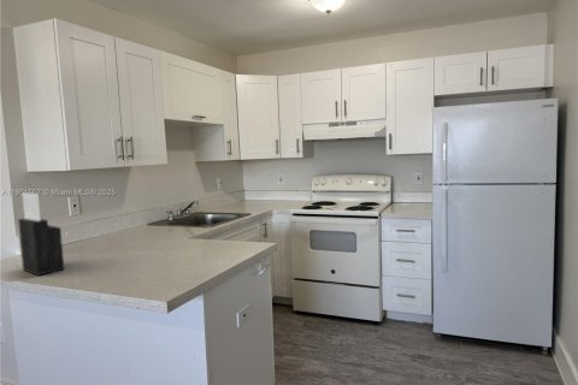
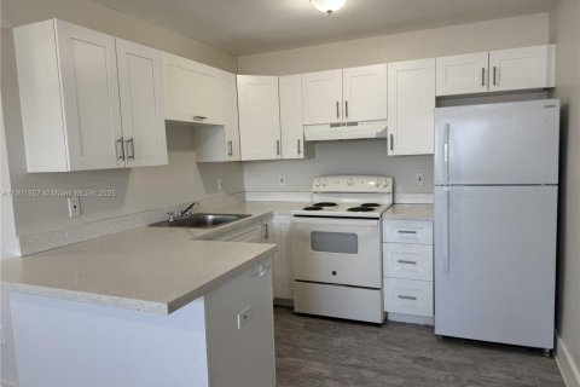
- knife block (42, 231)
